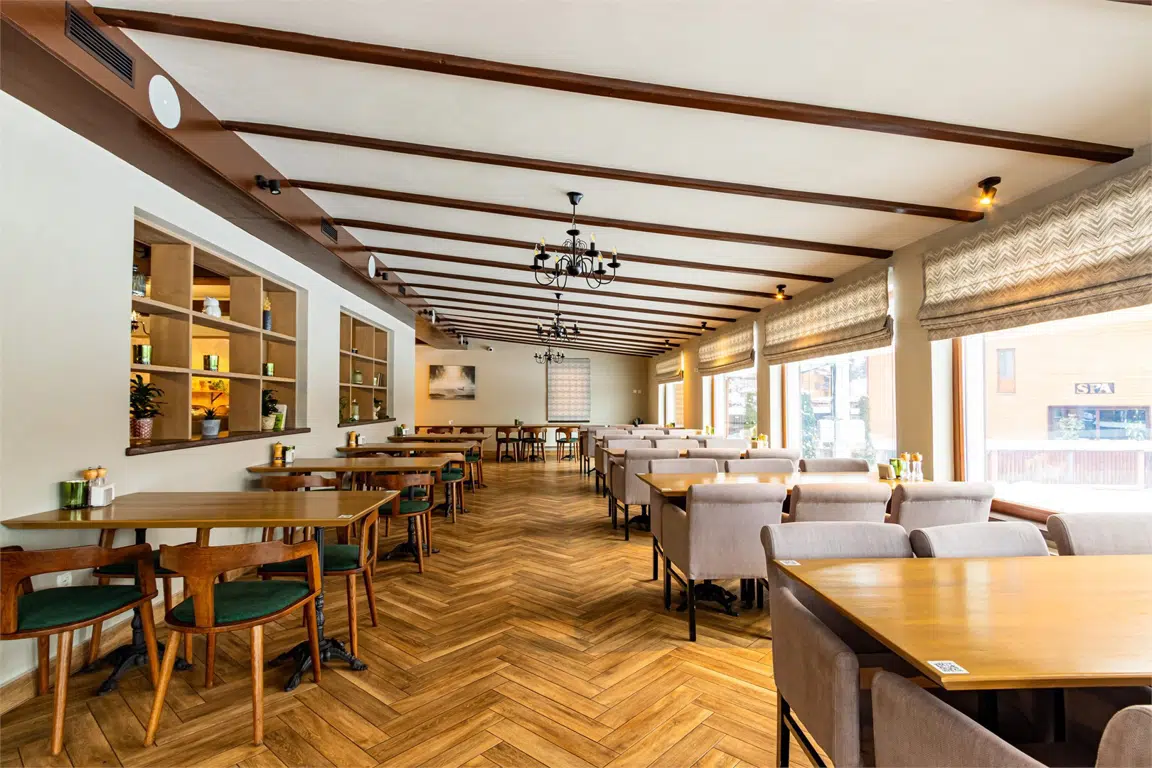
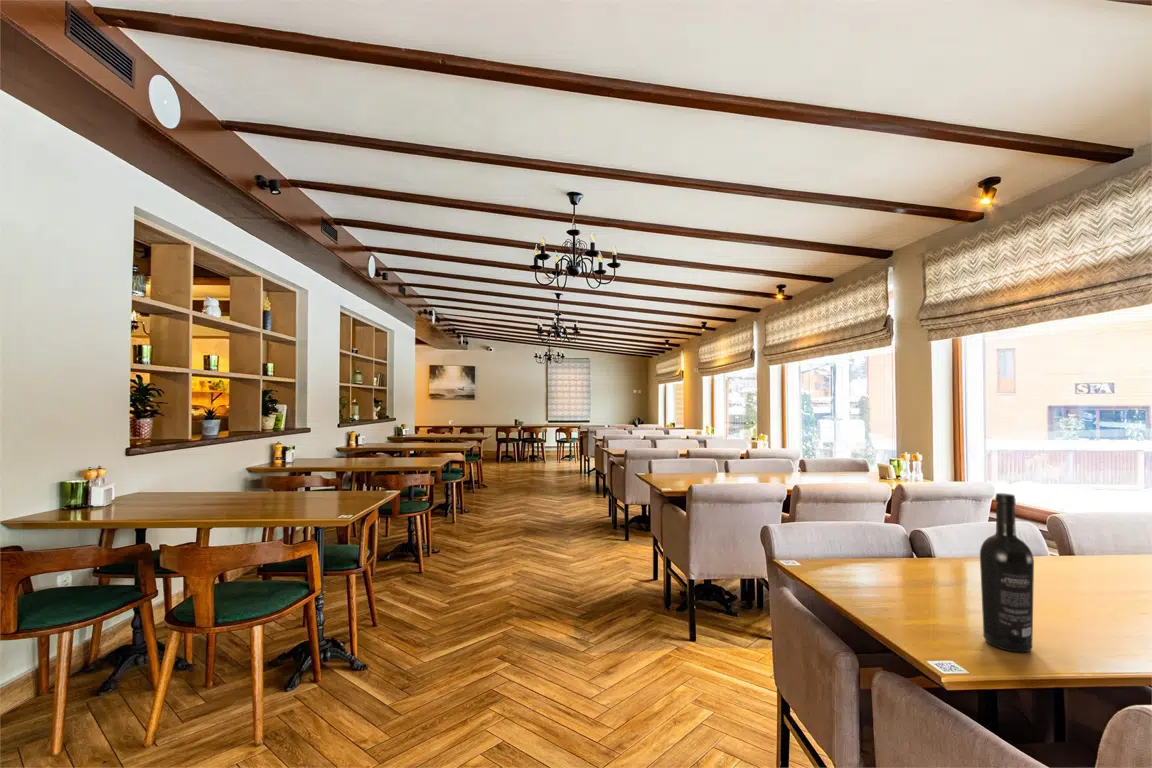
+ wine bottle (1006, 569)
